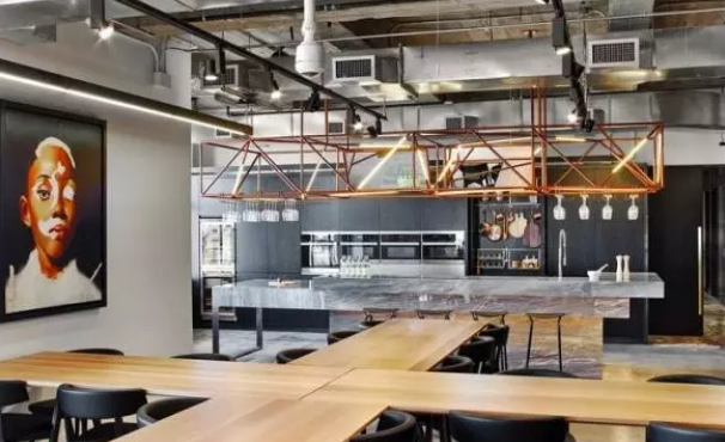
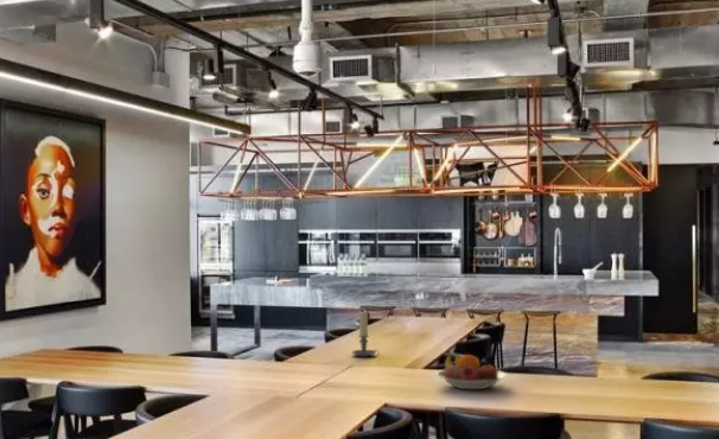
+ fruit bowl (471, 370)
+ candle holder (365, 333)
